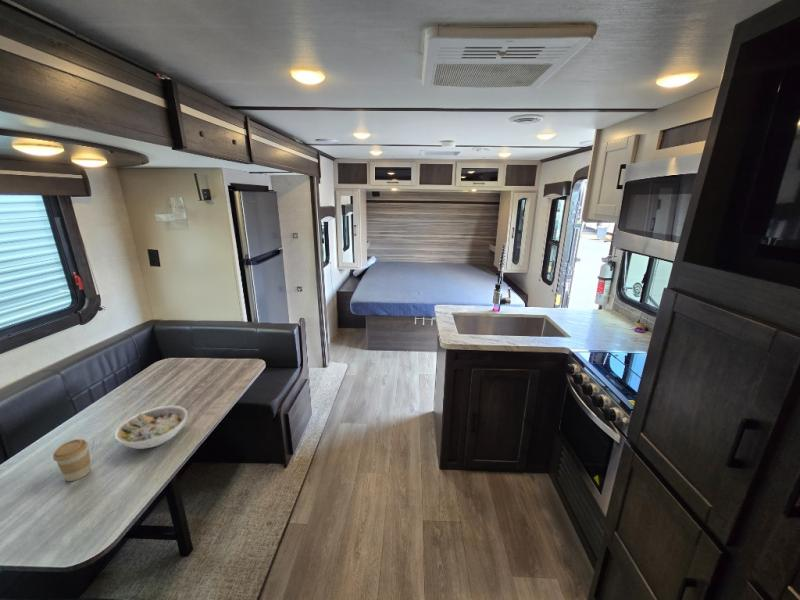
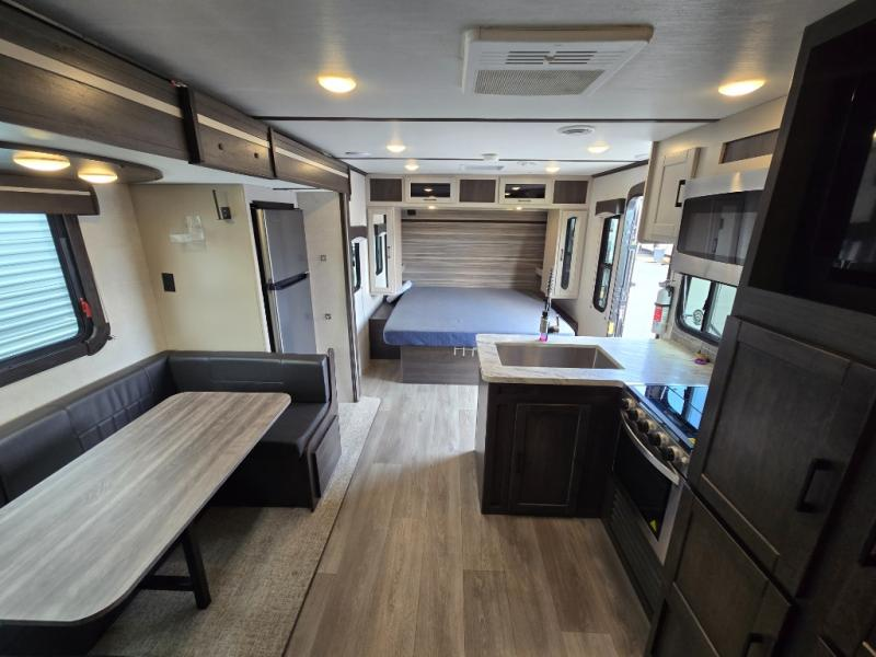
- coffee cup (73, 459)
- bowl (154, 428)
